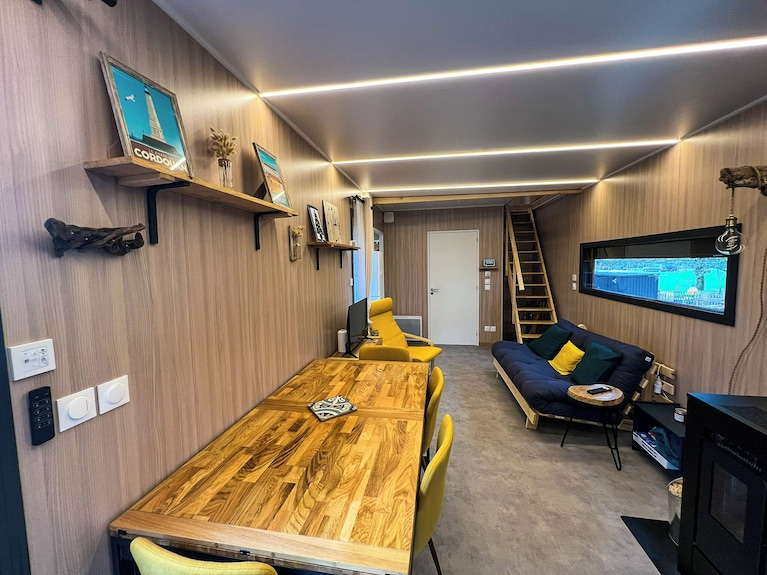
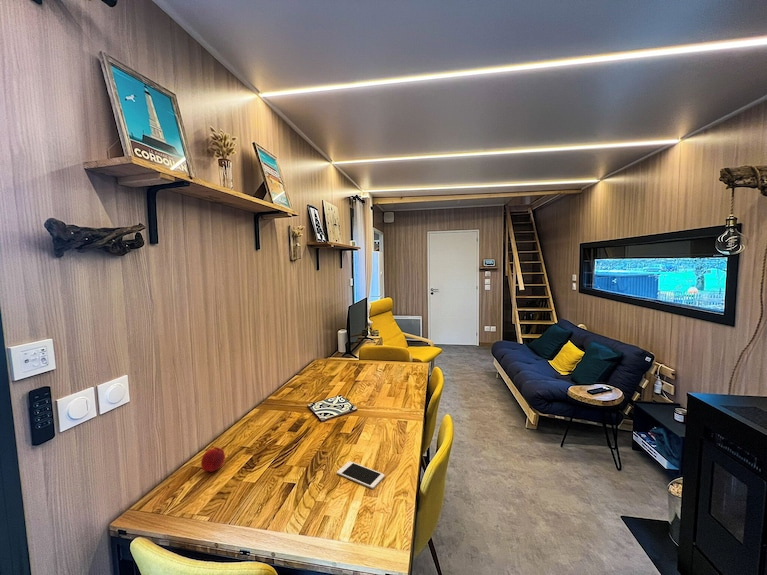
+ peach (212, 459)
+ cell phone (360, 474)
